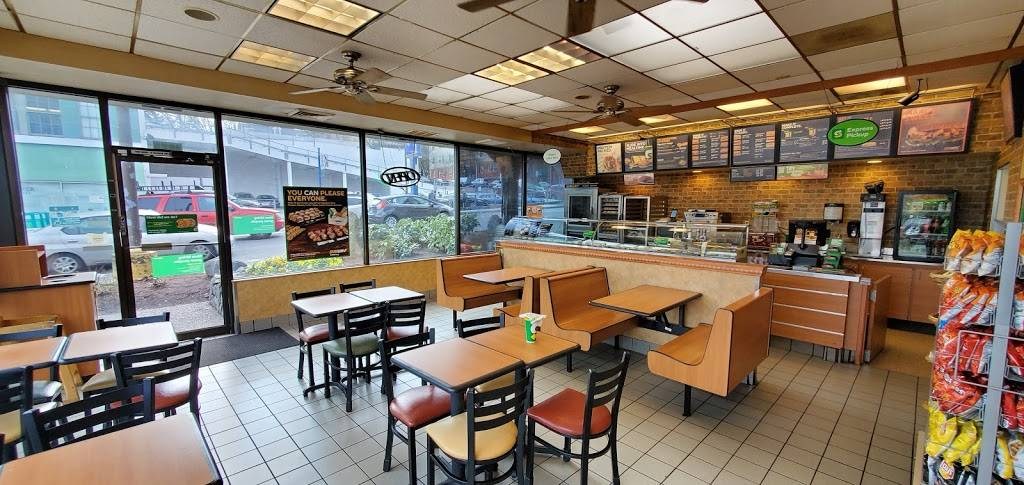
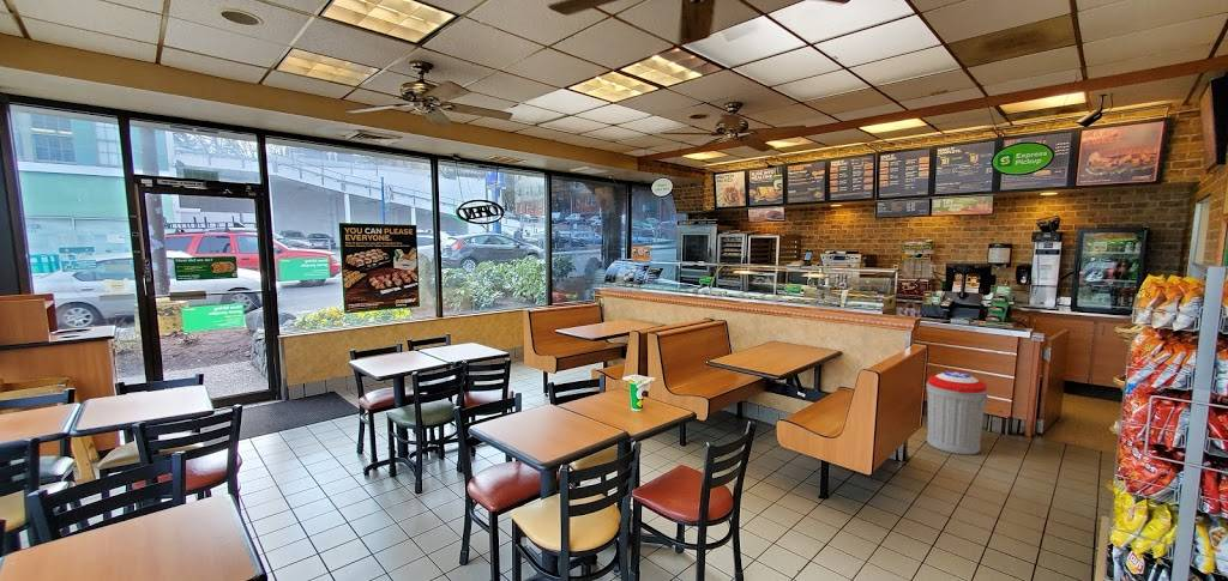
+ trash can (955, 410)
